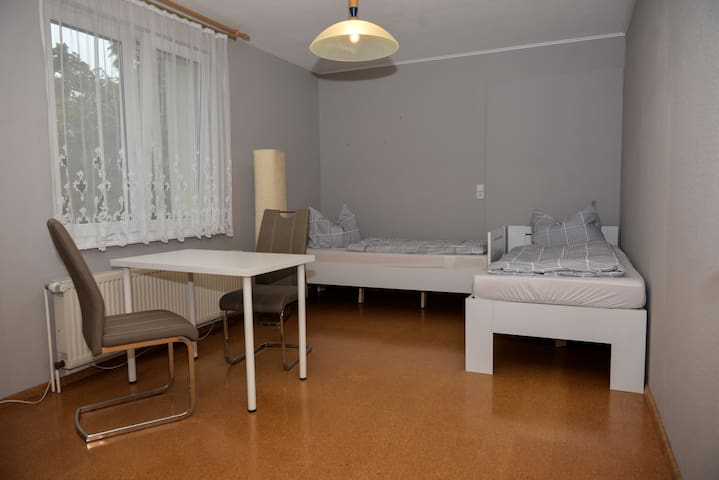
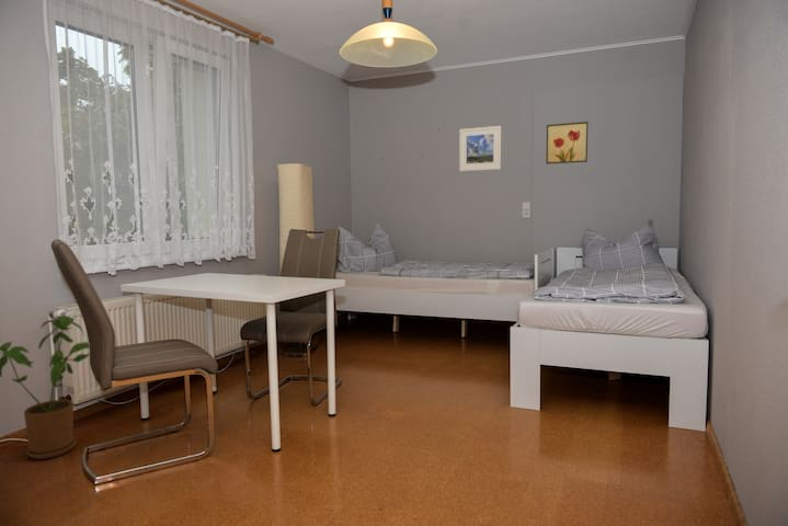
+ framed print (480, 149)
+ house plant (55, 385)
+ wall art (567, 142)
